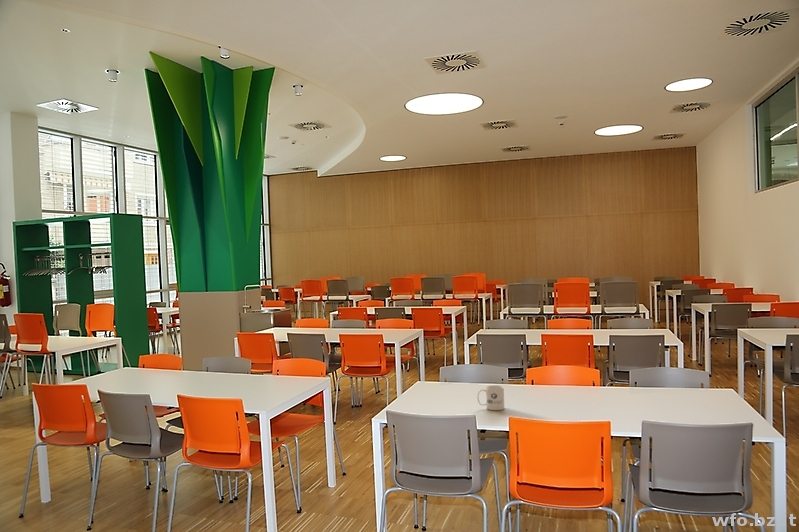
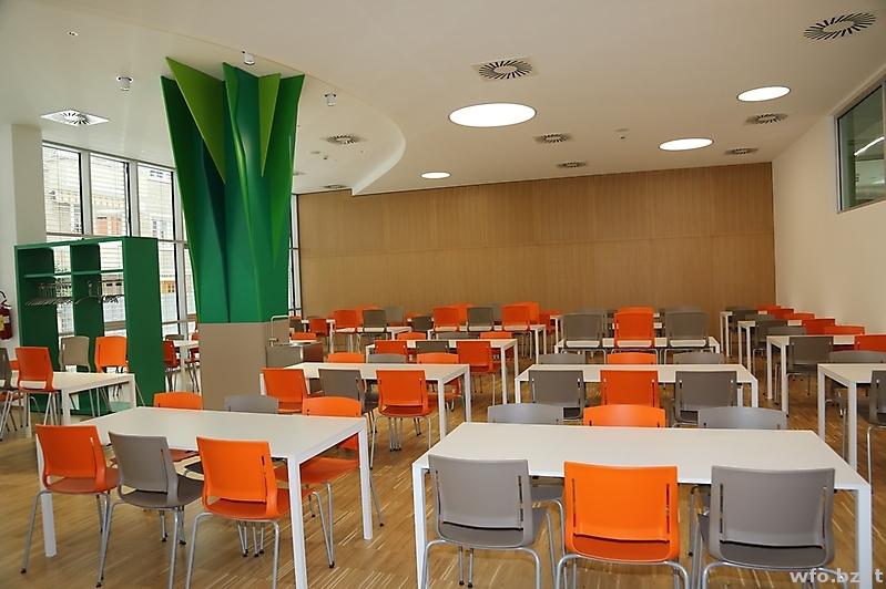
- mug (492, 397)
